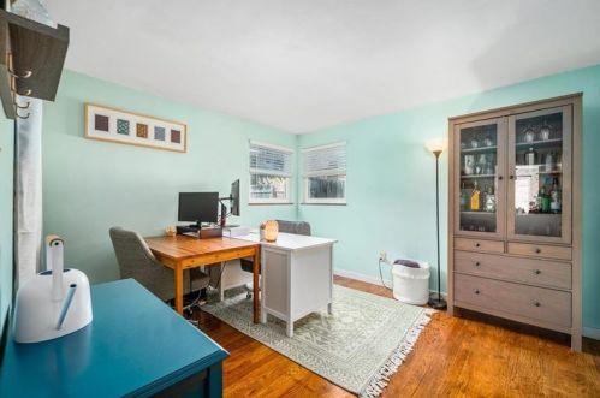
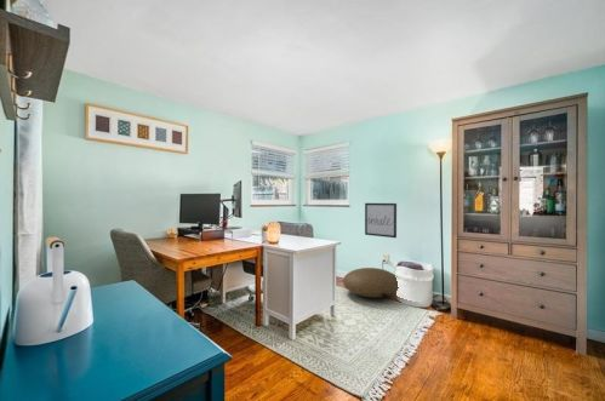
+ wall art (379, 219)
+ pouf (371, 281)
